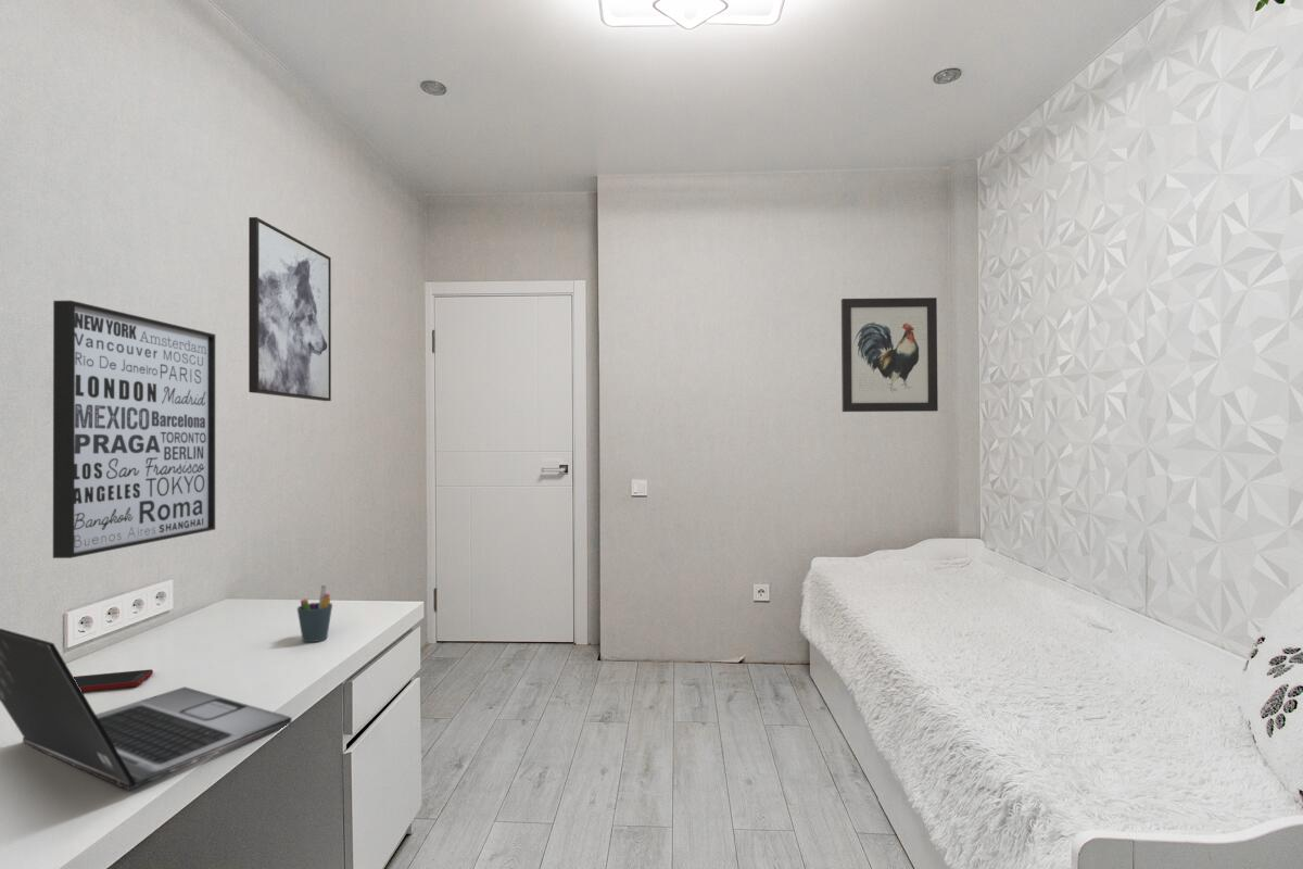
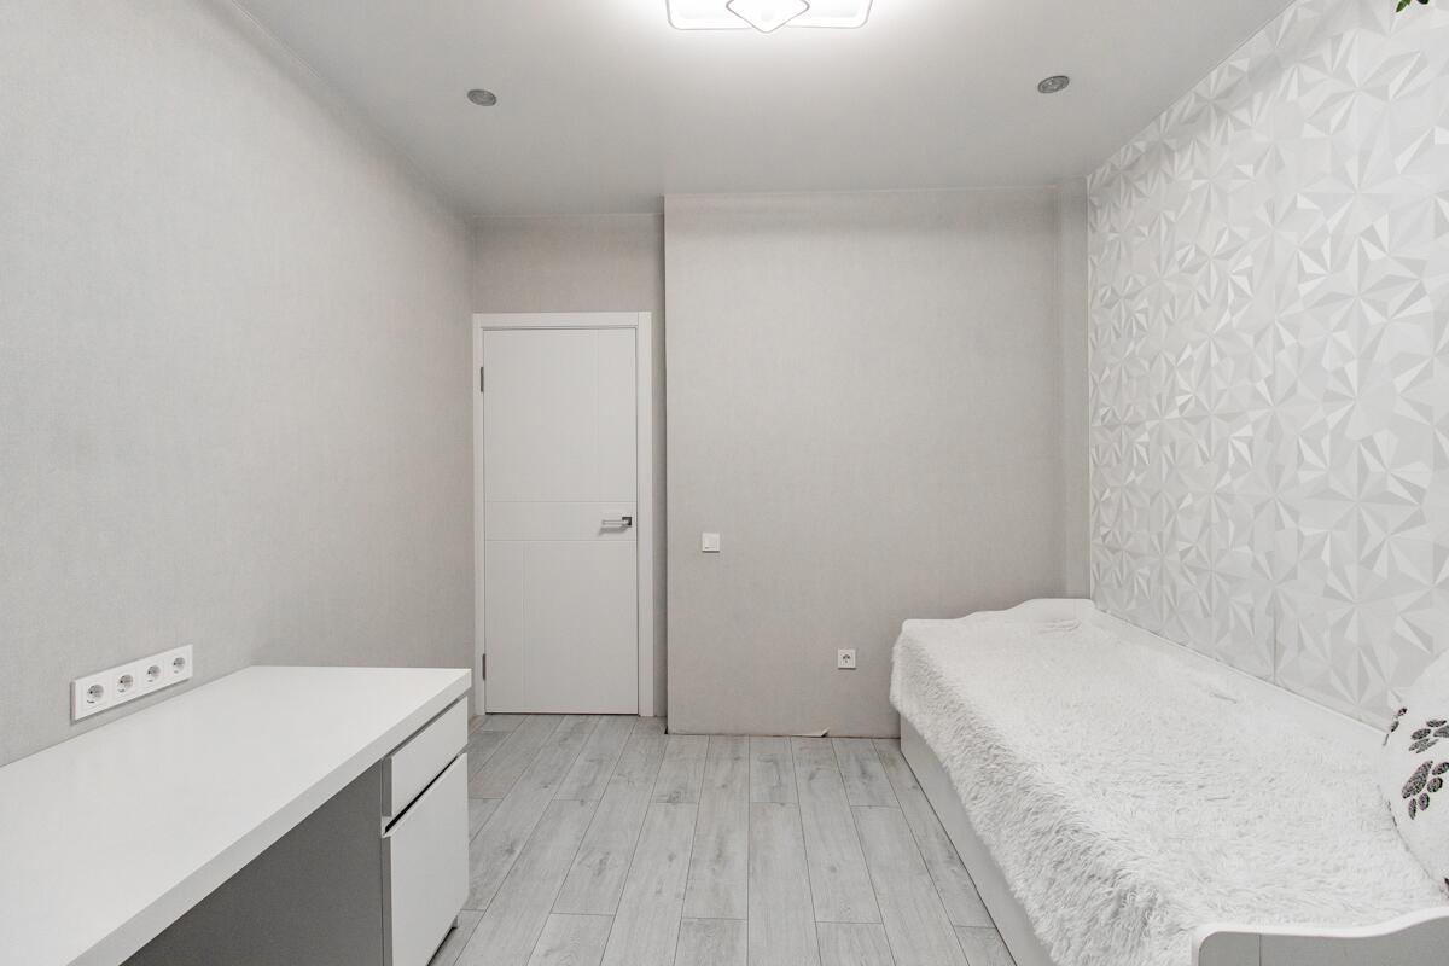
- laptop (139, 701)
- pen holder (315, 614)
- wall art (144, 430)
- wall art (888, 354)
- wall art (293, 317)
- cell phone (104, 681)
